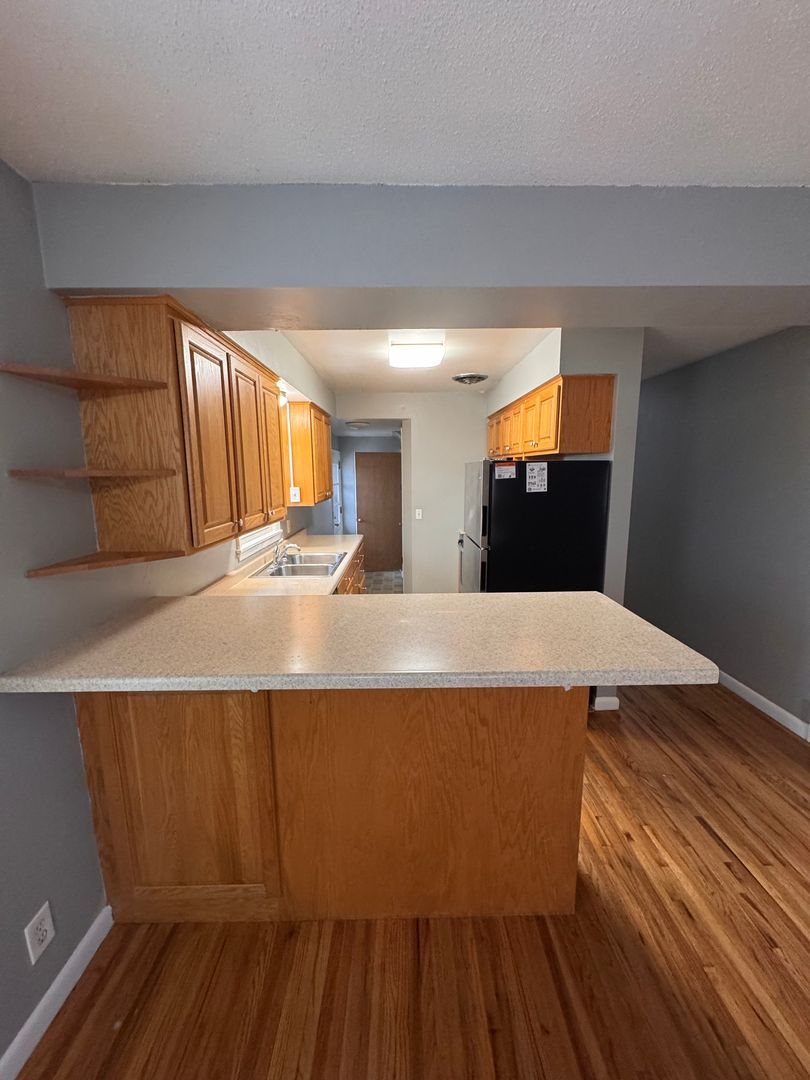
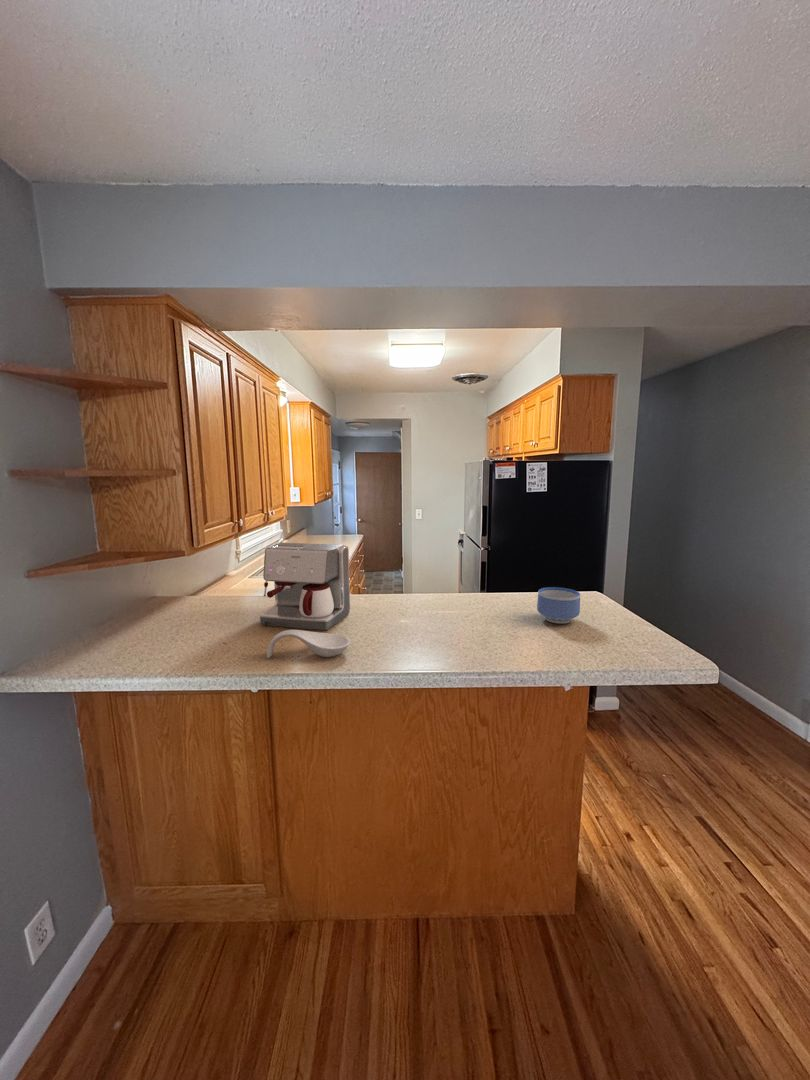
+ bowl (558, 605)
+ spoon rest (308, 642)
+ coffee maker (305, 583)
